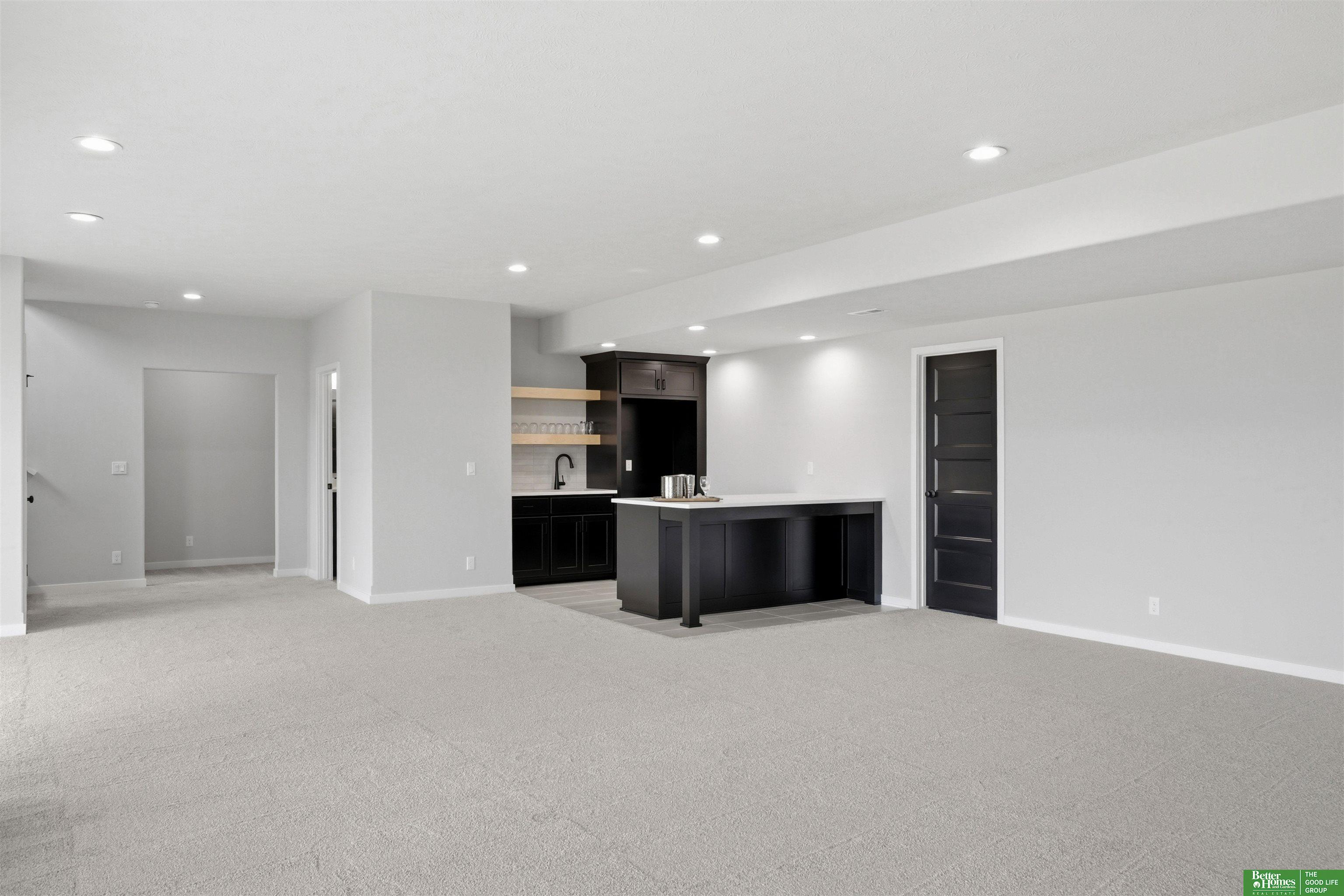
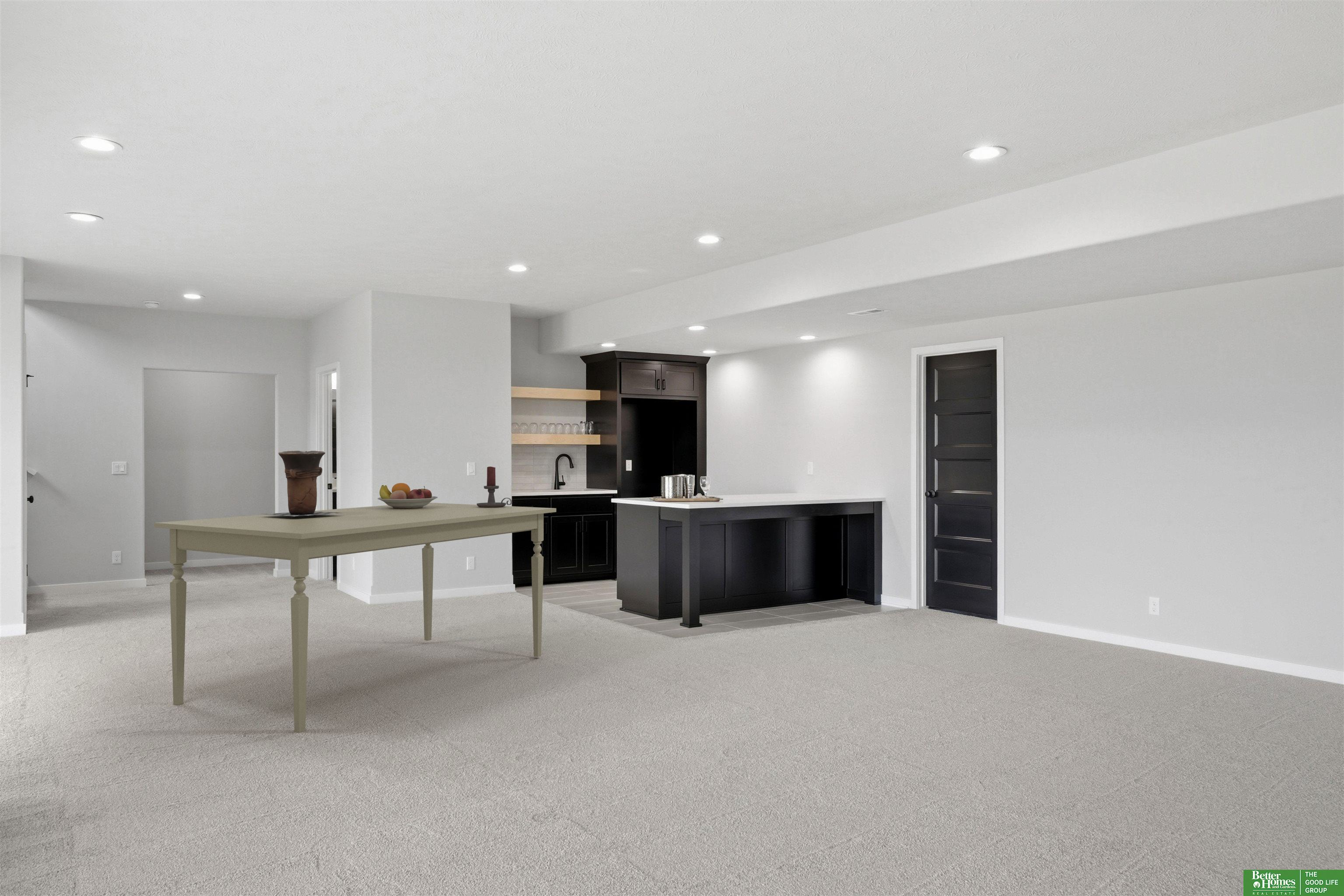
+ dining table (371, 551)
+ vase (302, 483)
+ candle holder (495, 486)
+ fruit bowl (408, 495)
